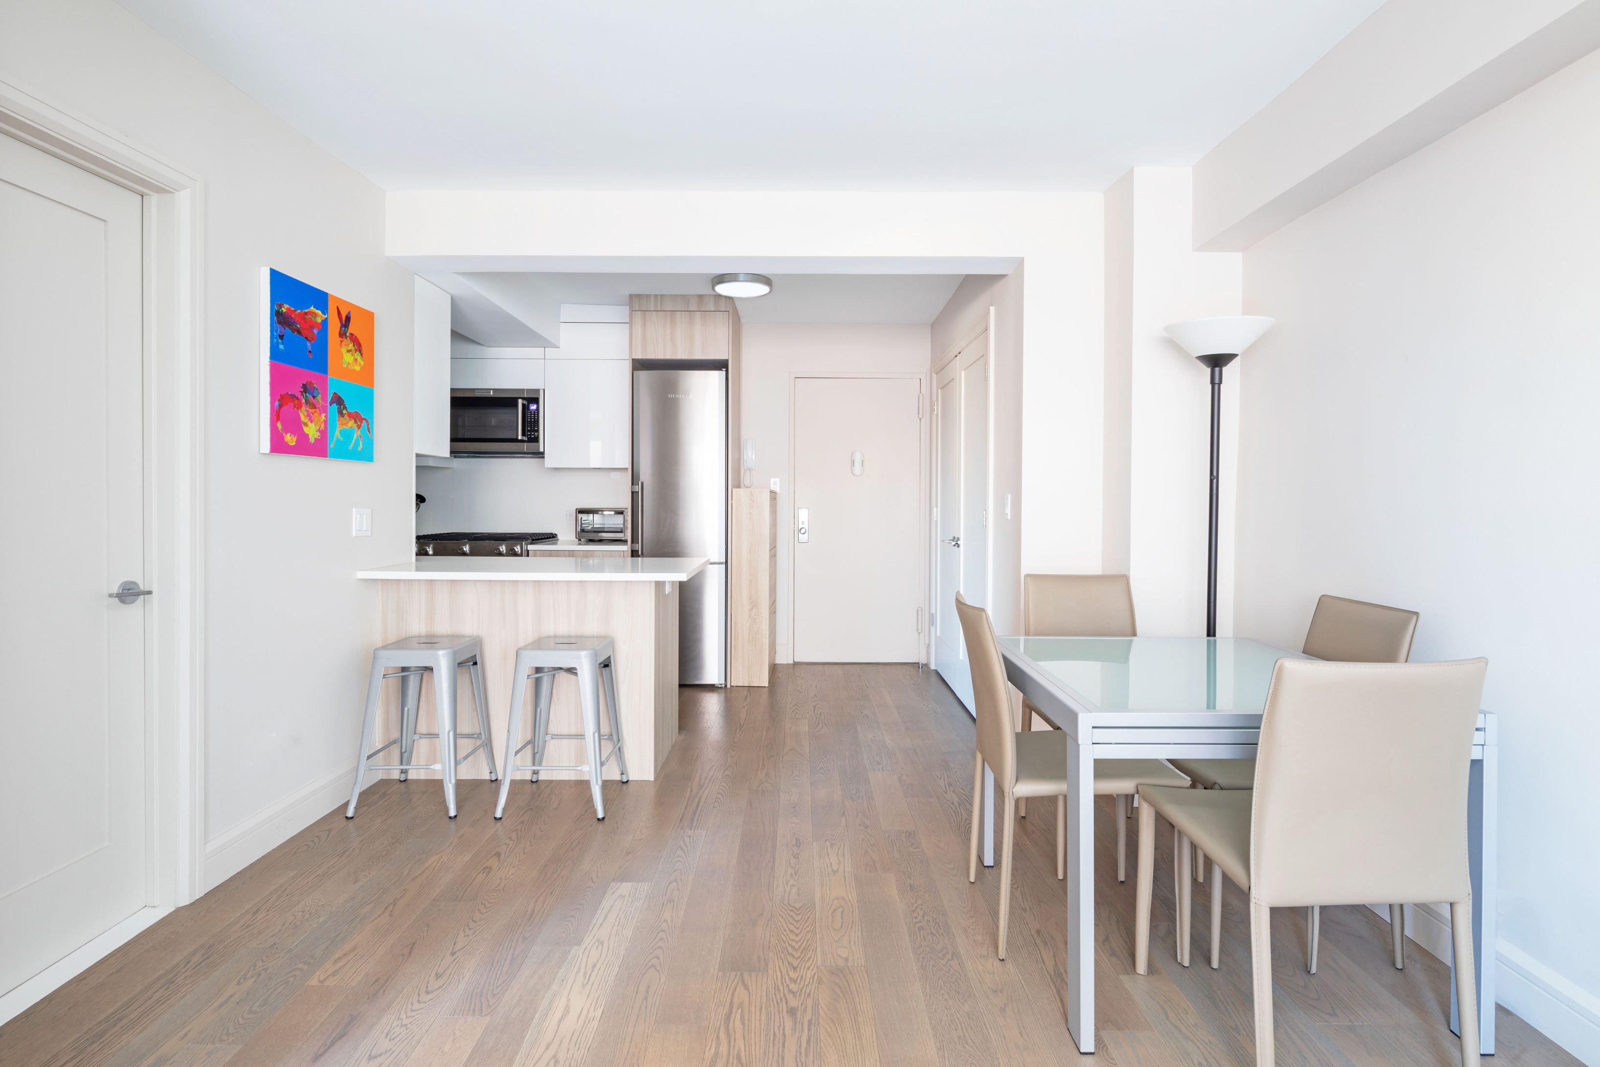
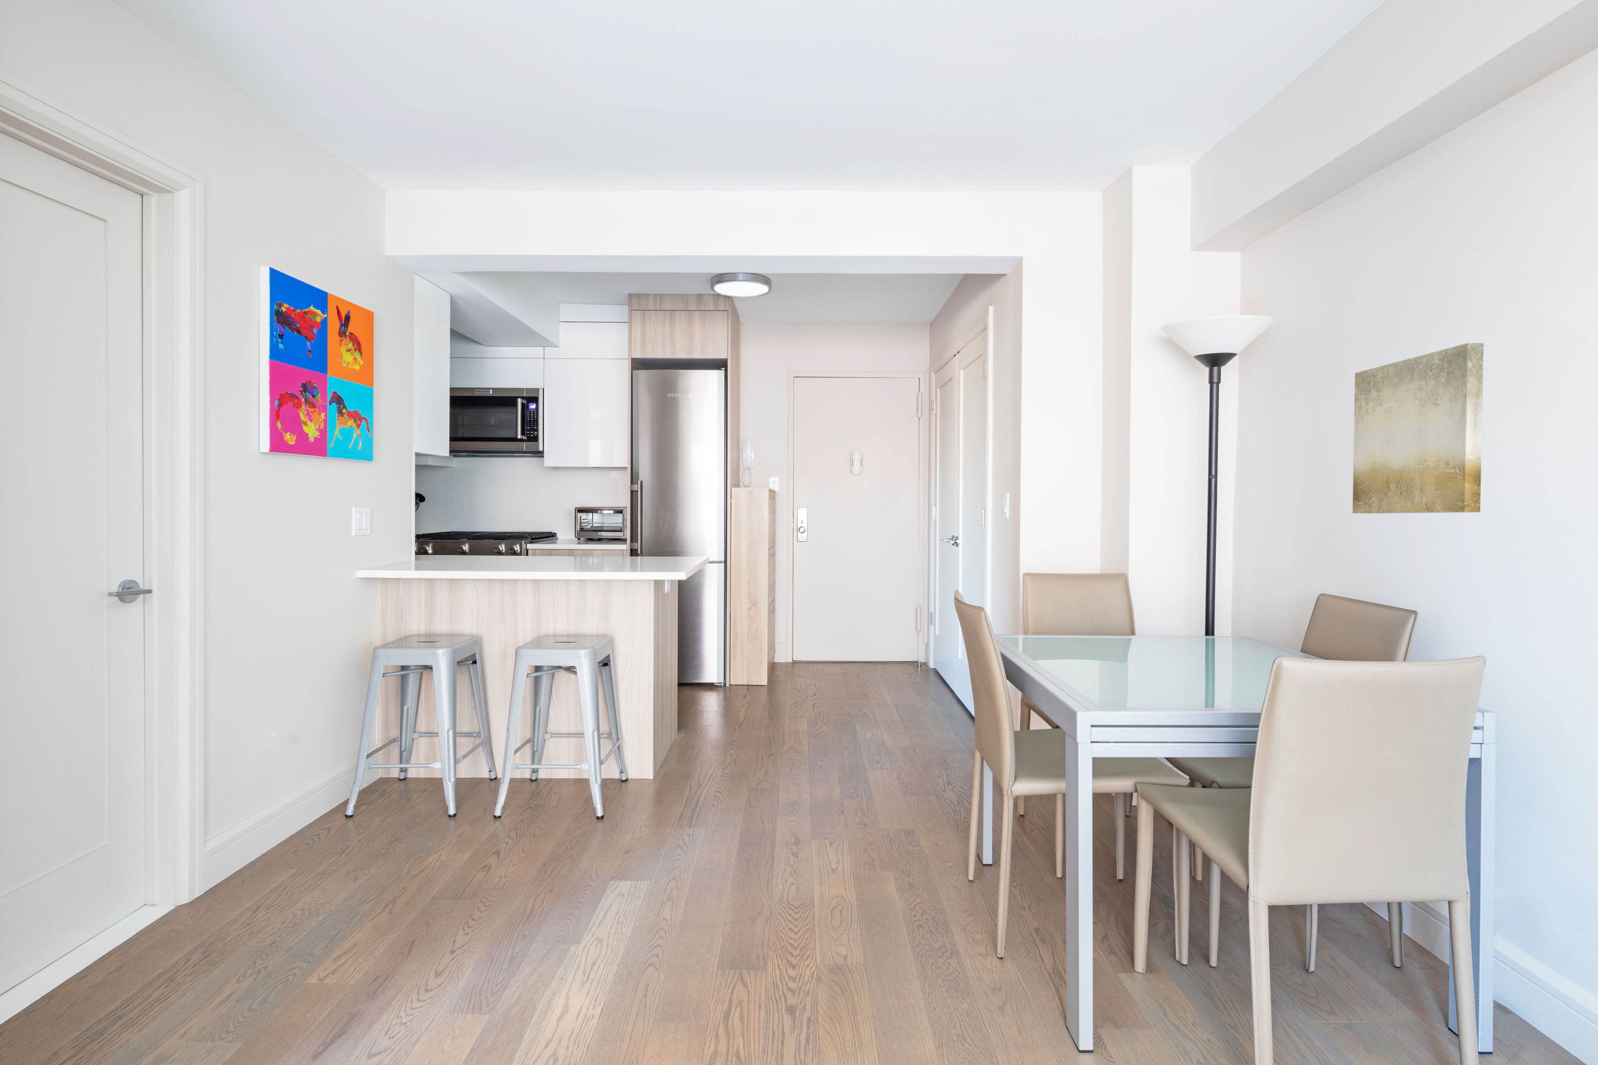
+ wall art (1411, 436)
